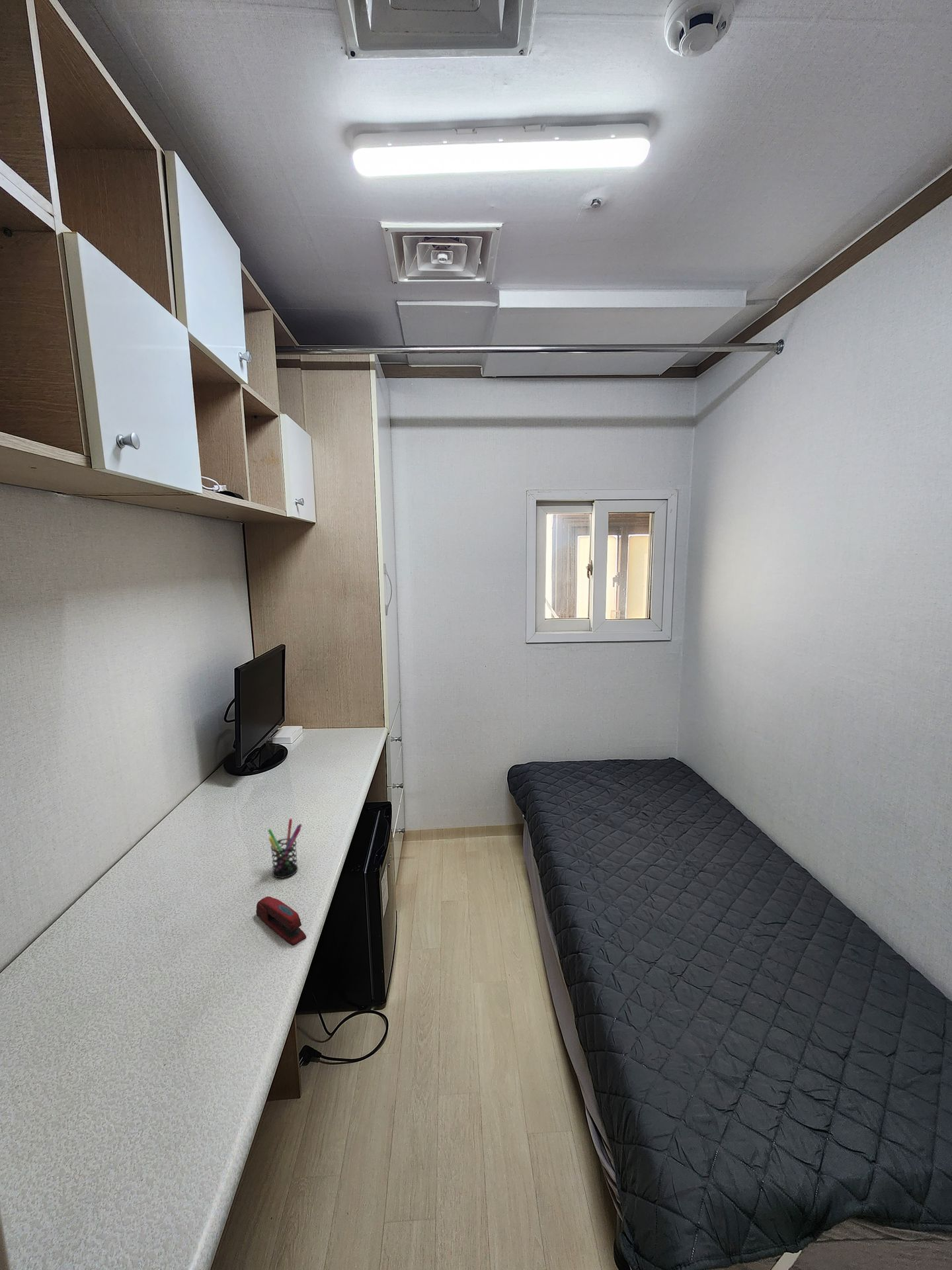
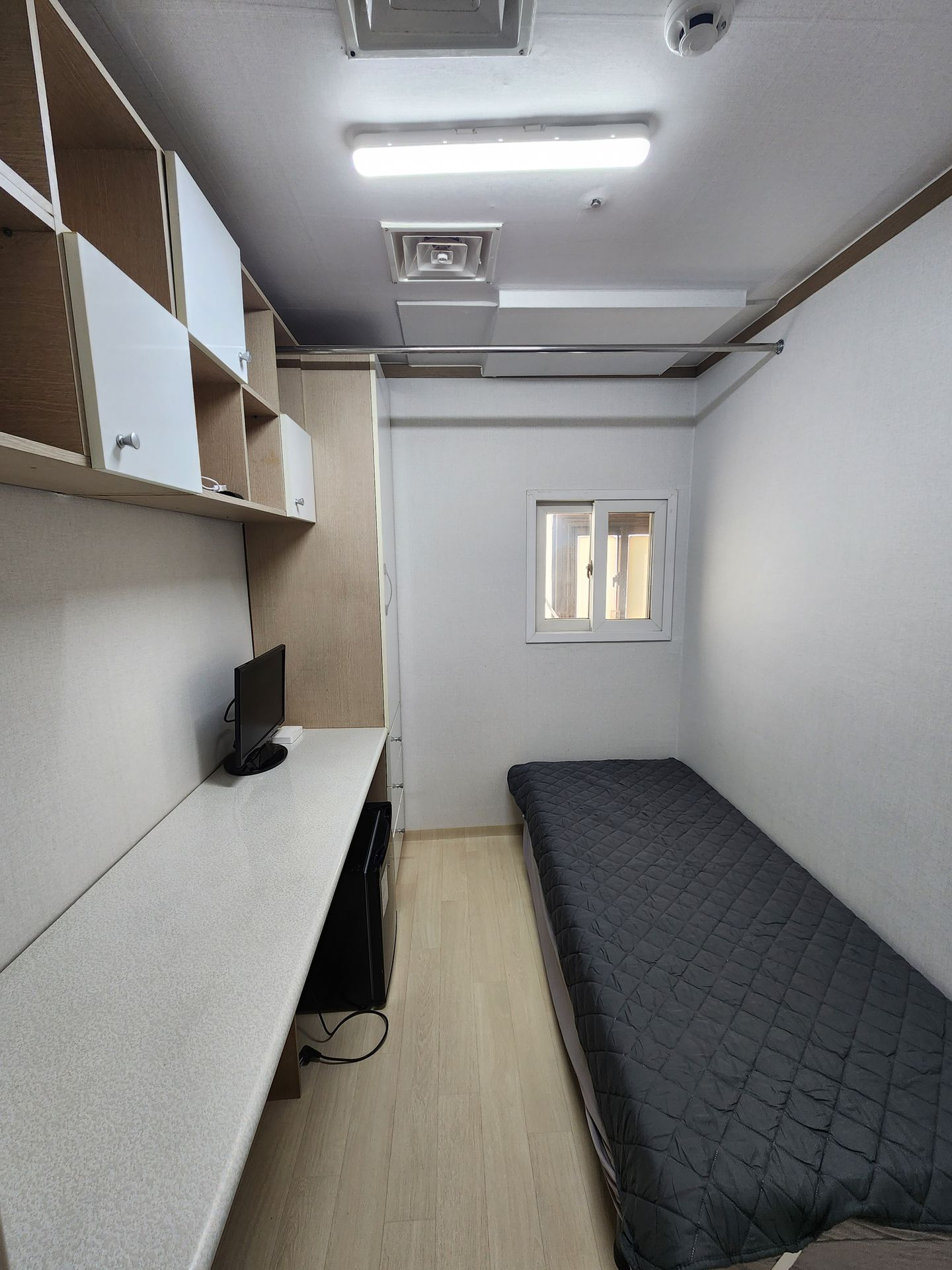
- stapler (279, 914)
- pen holder (282, 846)
